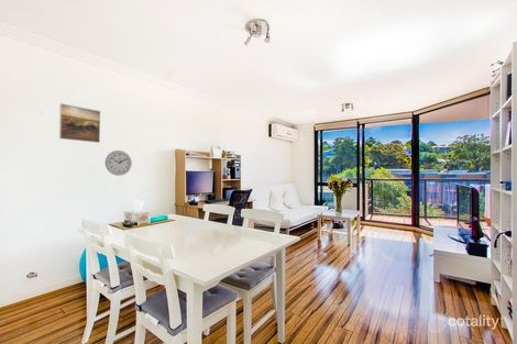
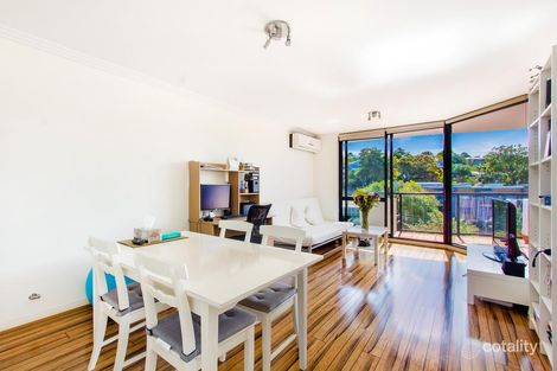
- wall clock (119, 163)
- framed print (80, 124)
